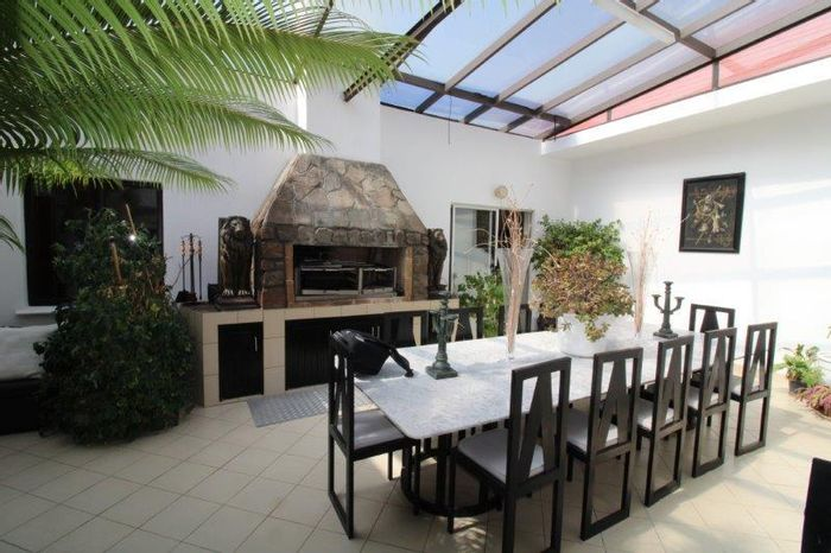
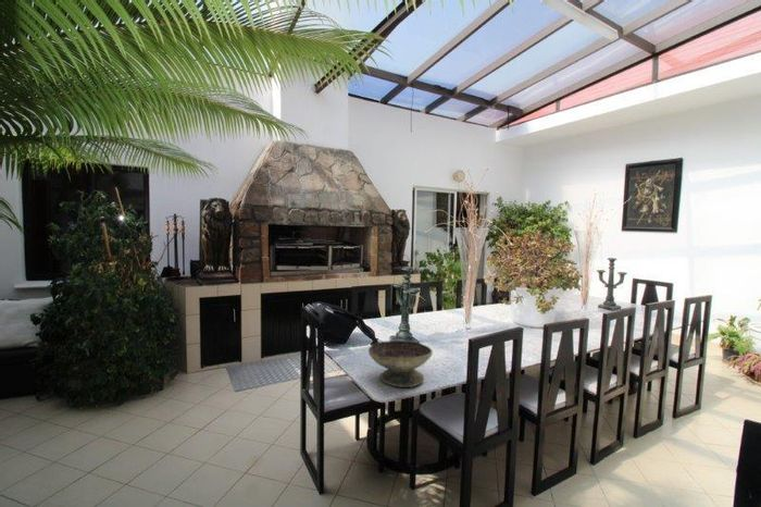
+ decorative bowl (399, 362)
